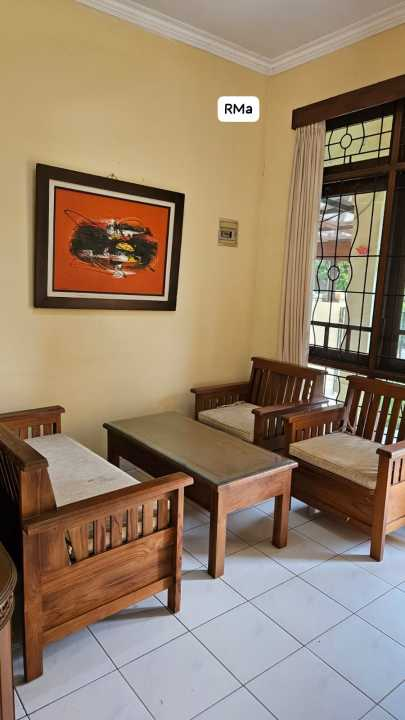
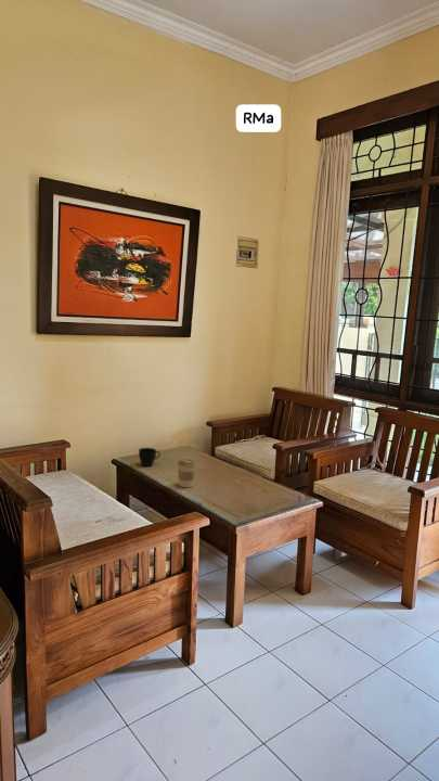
+ cup (147, 457)
+ coffee cup (186, 472)
